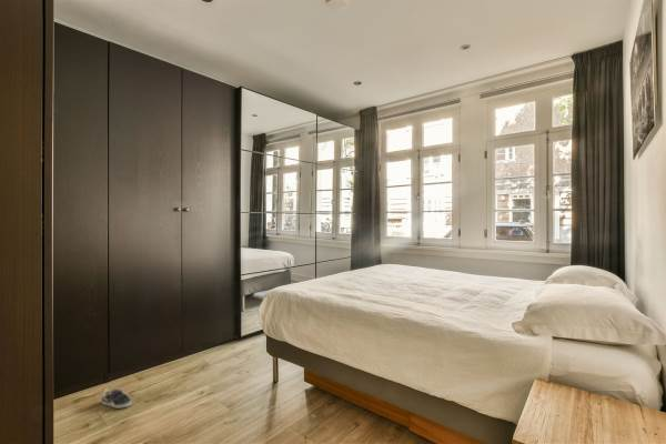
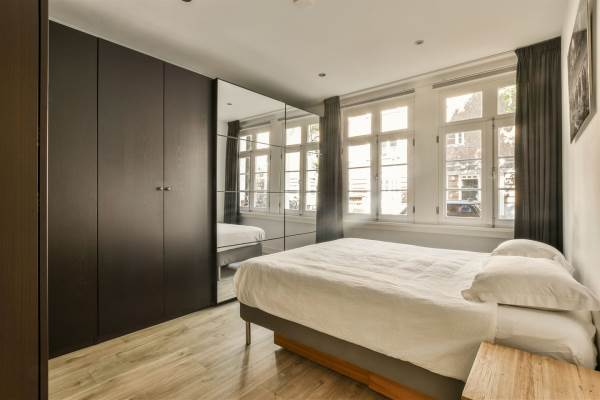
- sneaker (115, 397)
